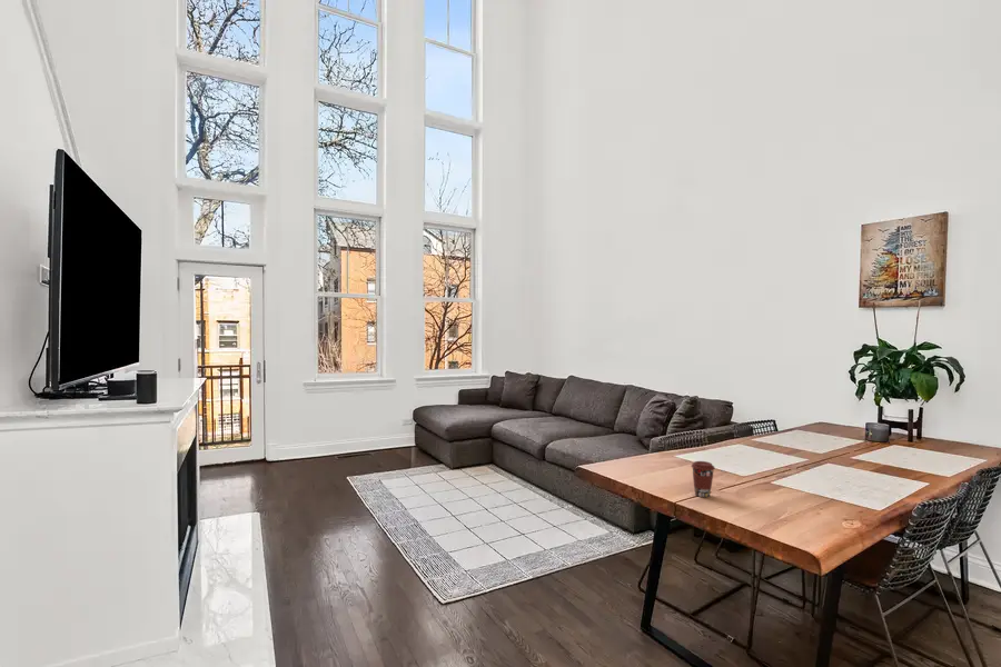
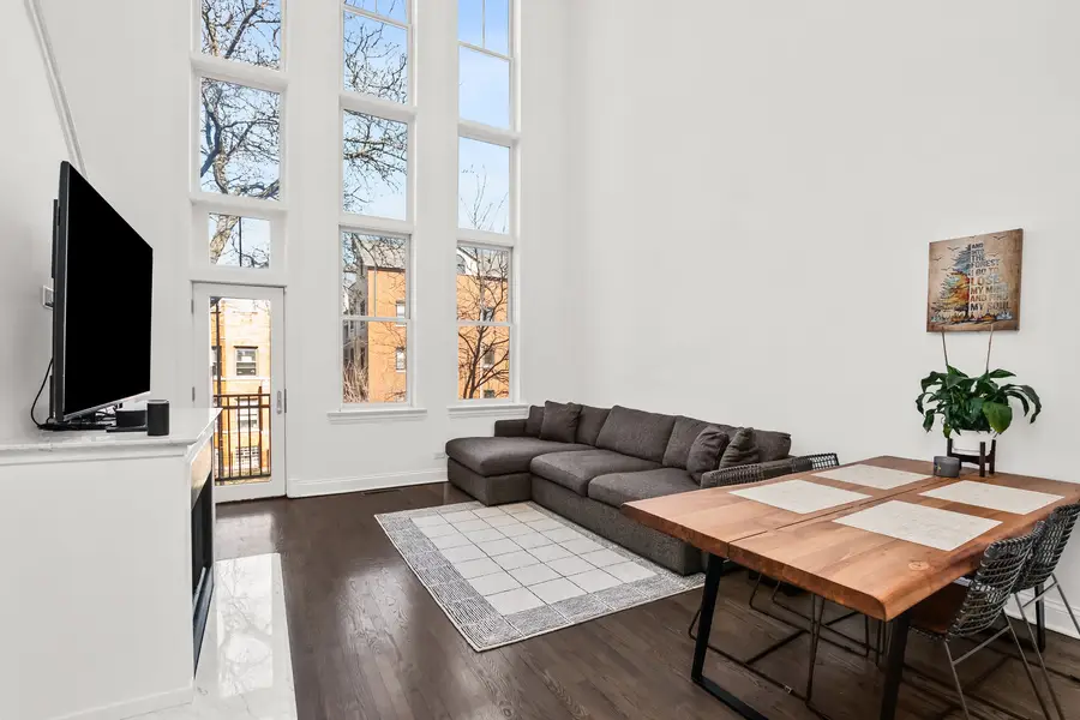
- coffee cup (702, 478)
